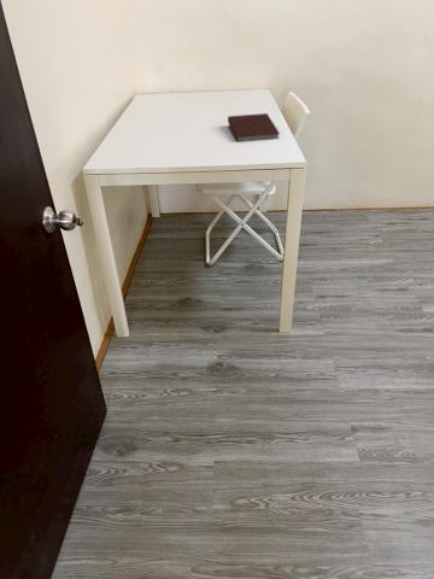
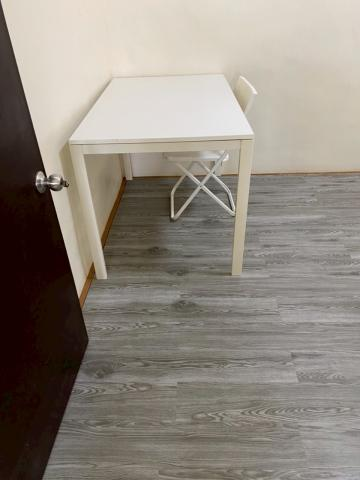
- notebook (252, 128)
